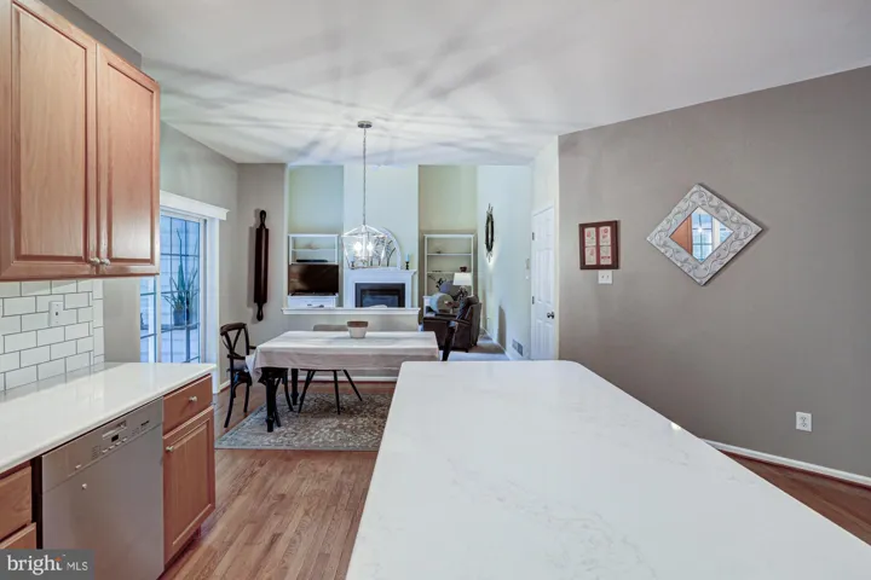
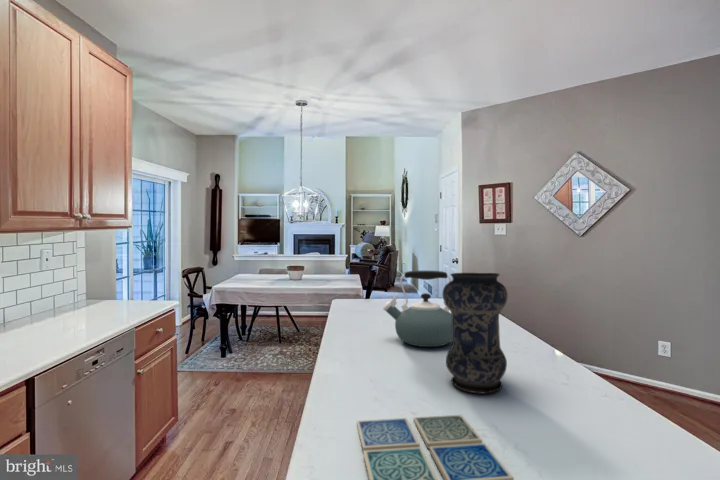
+ kettle (419, 305)
+ vase (474, 328)
+ drink coaster (421, 448)
